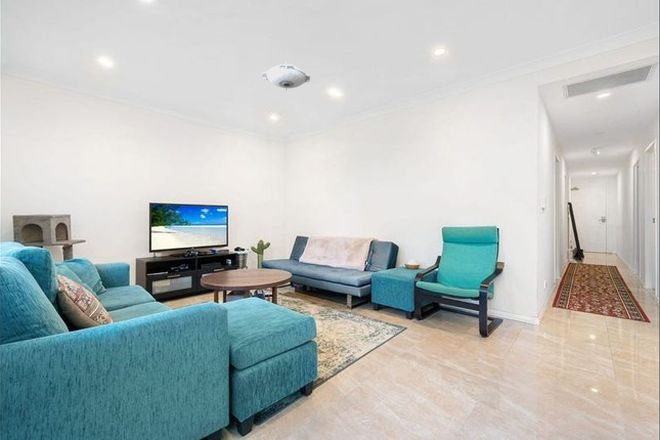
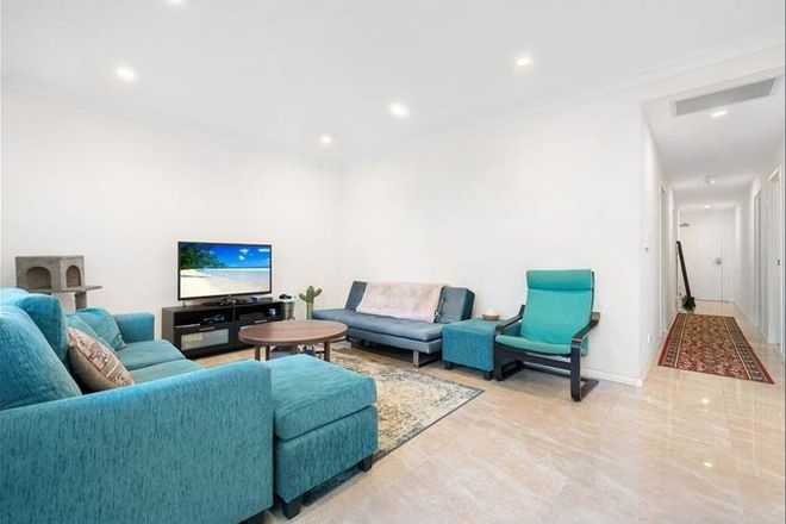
- ceiling light fixture (286, 76)
